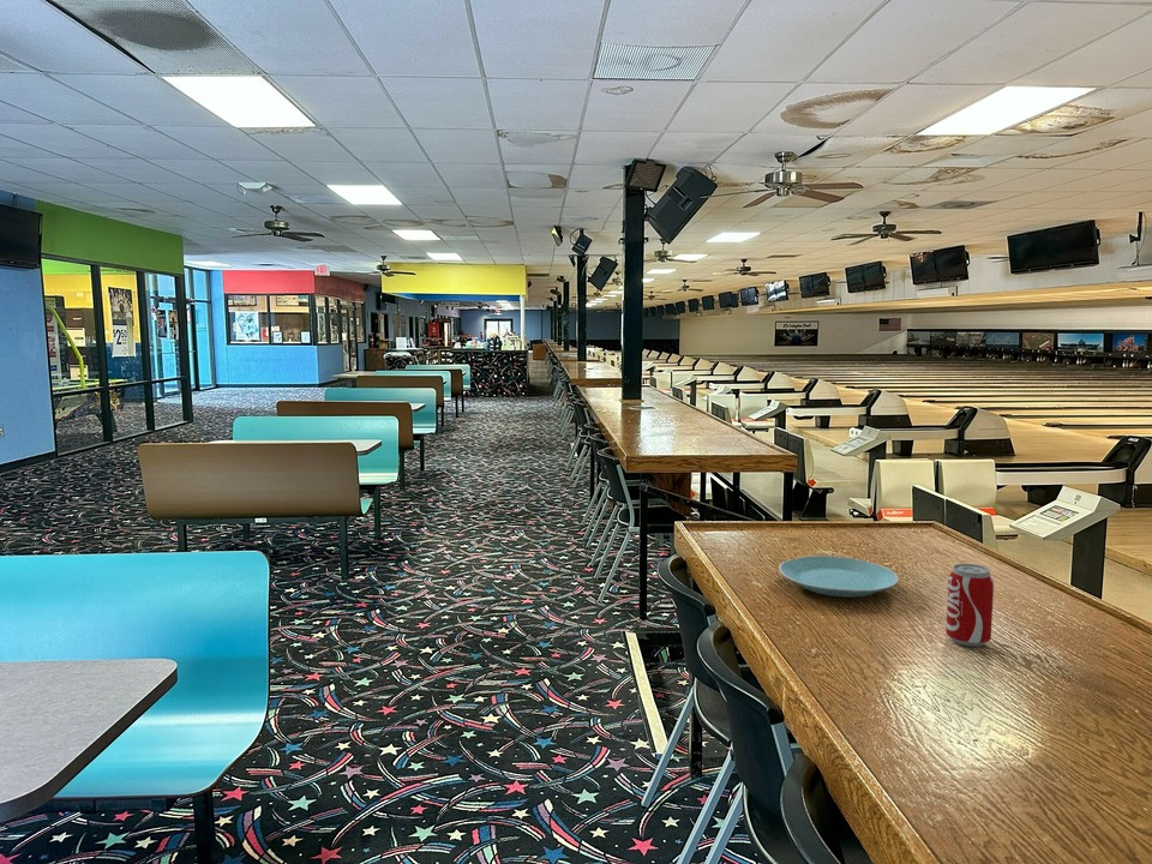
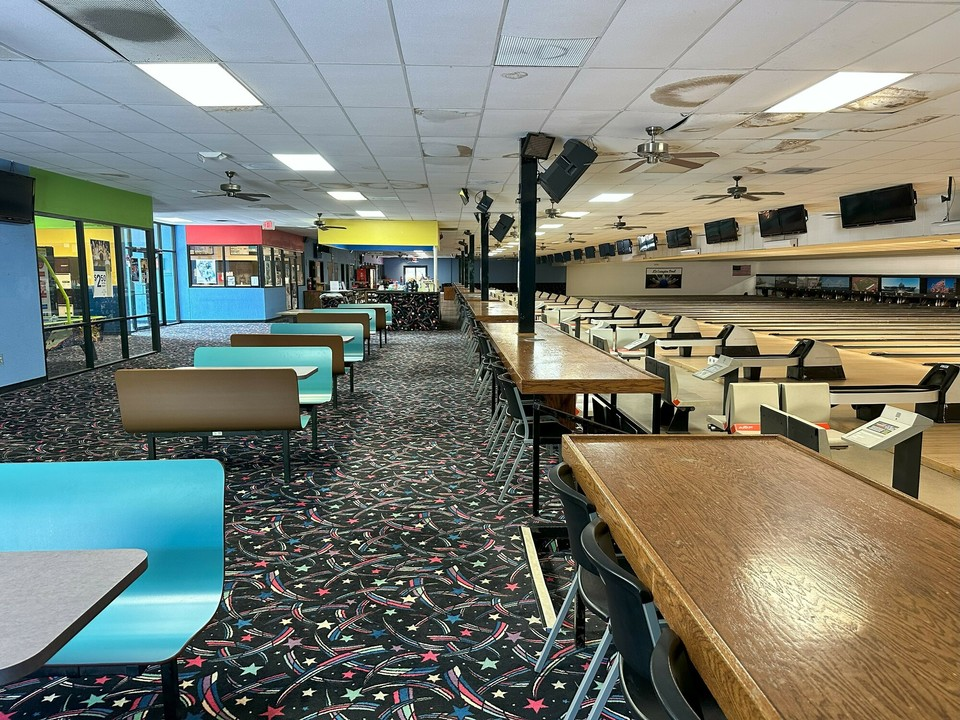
- plate (836, 577)
- beverage can (970, 605)
